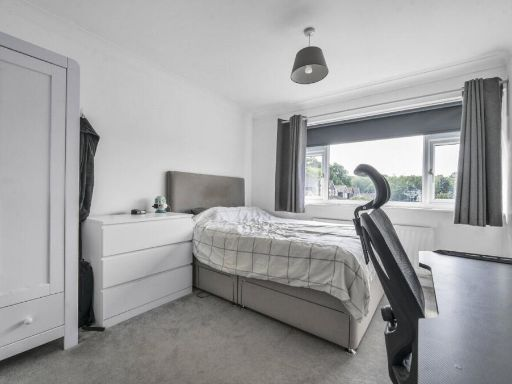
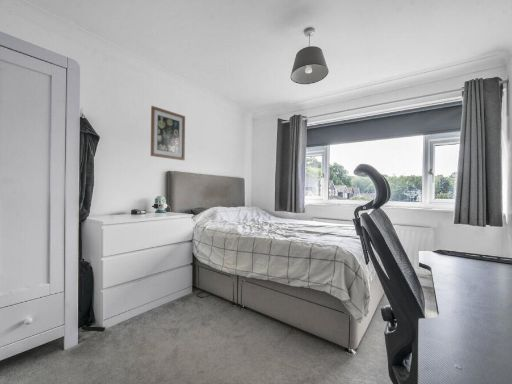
+ wall art (168, 134)
